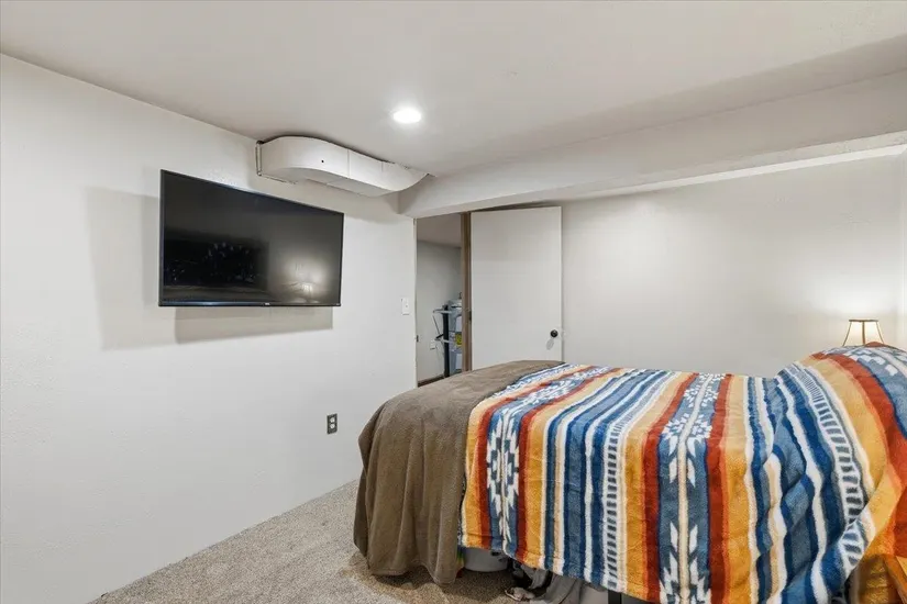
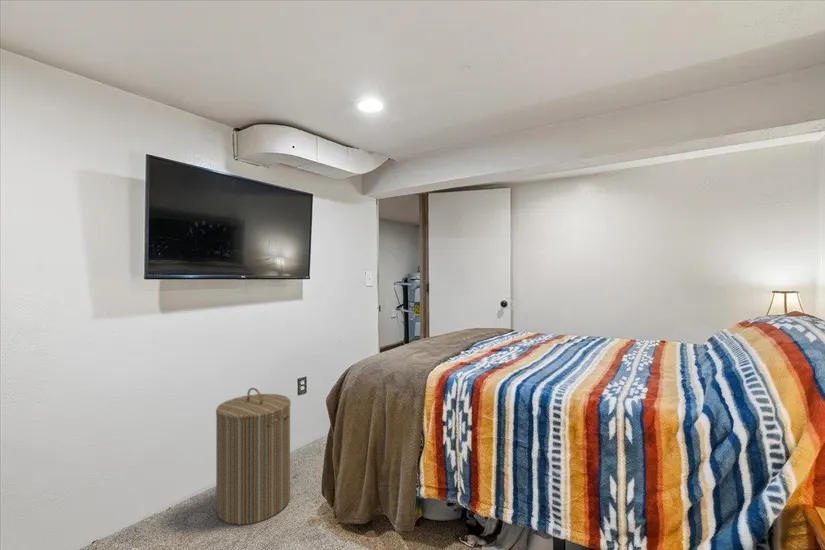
+ laundry hamper (254, 445)
